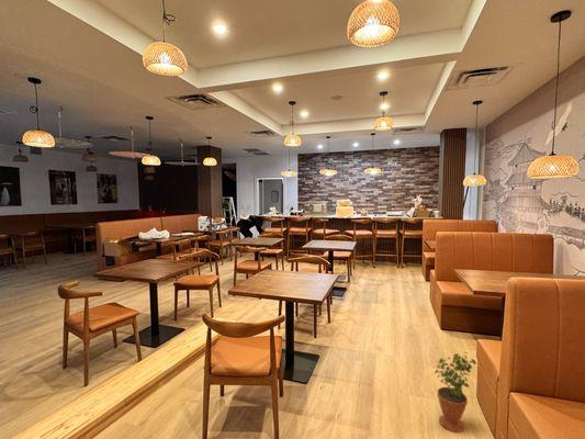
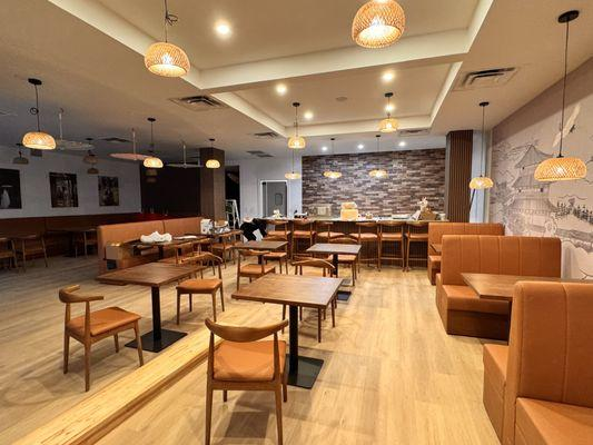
- potted plant (454, 386)
